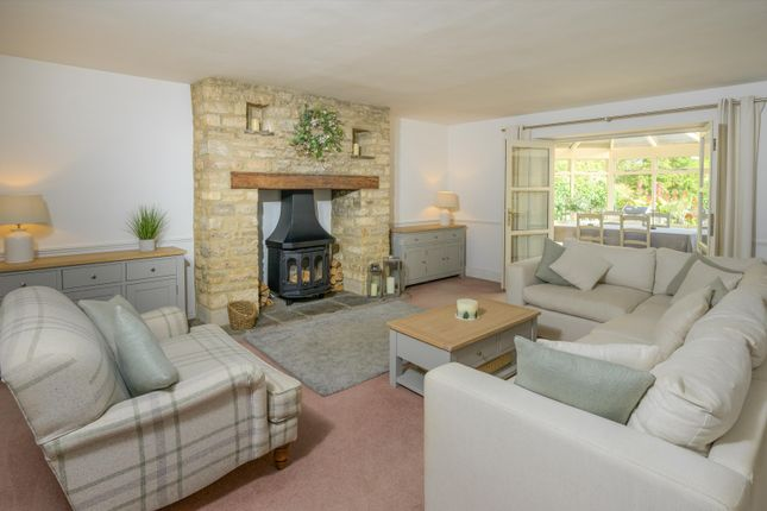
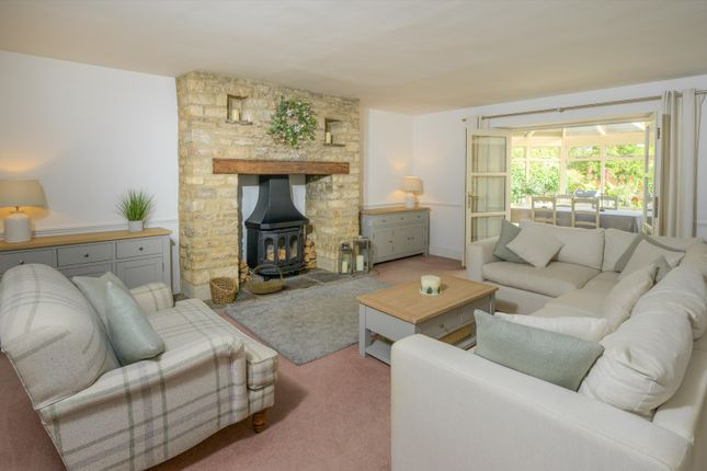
+ basket (265, 282)
